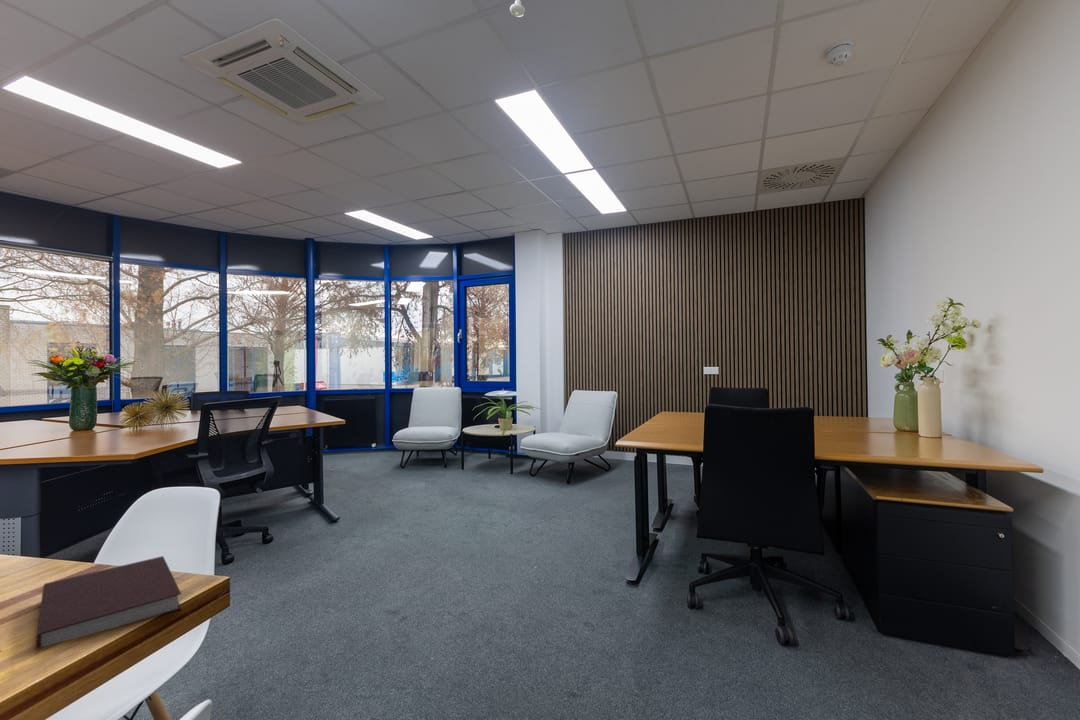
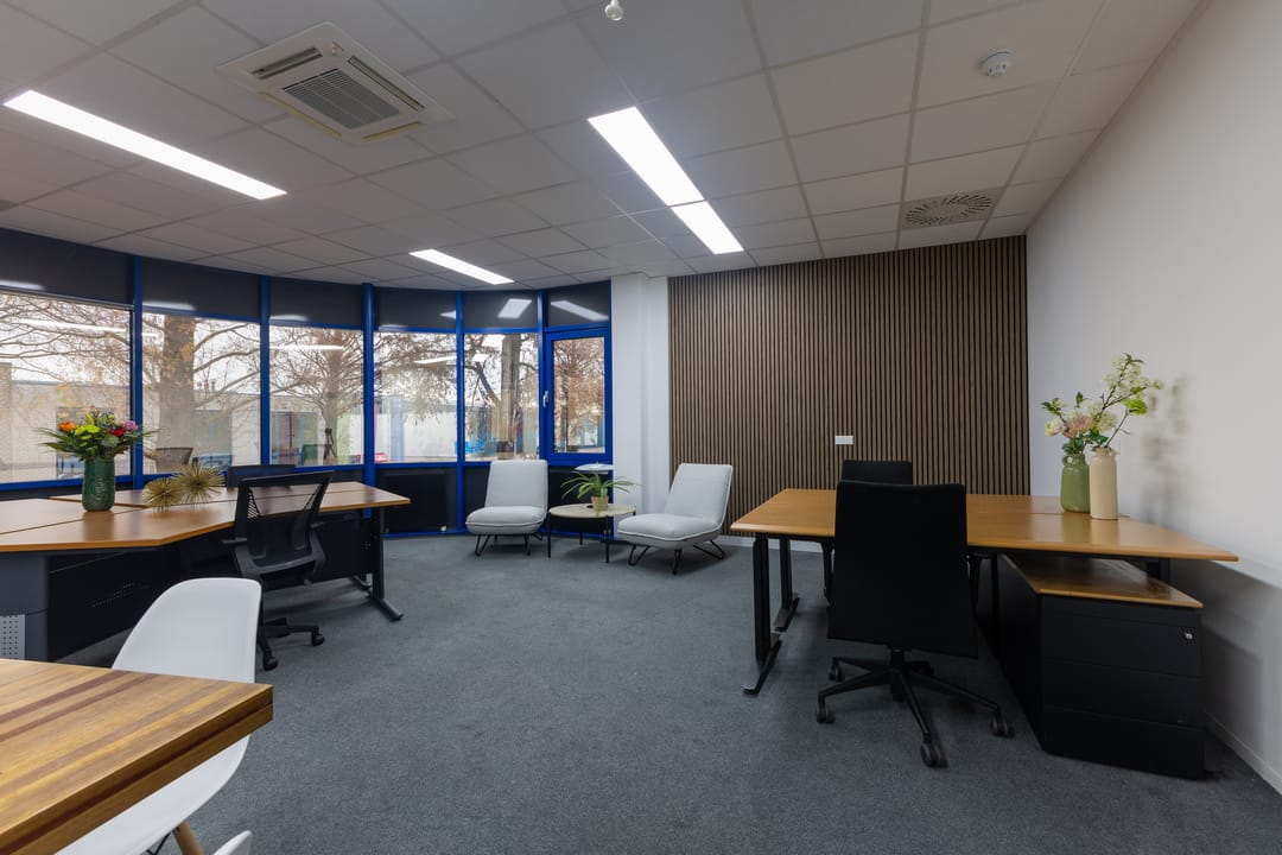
- notebook (110, 596)
